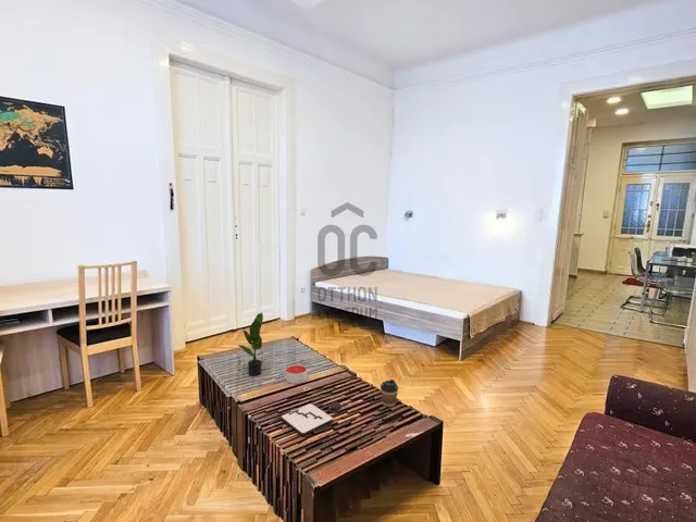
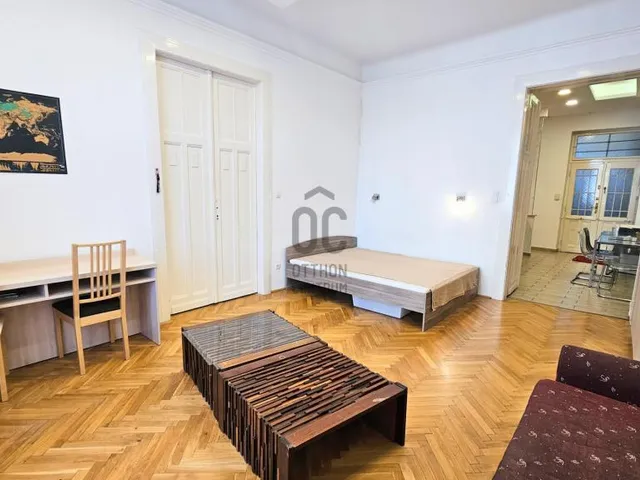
- coffee cup (388, 391)
- potted plant (254, 343)
- board game (311, 415)
- candle (296, 373)
